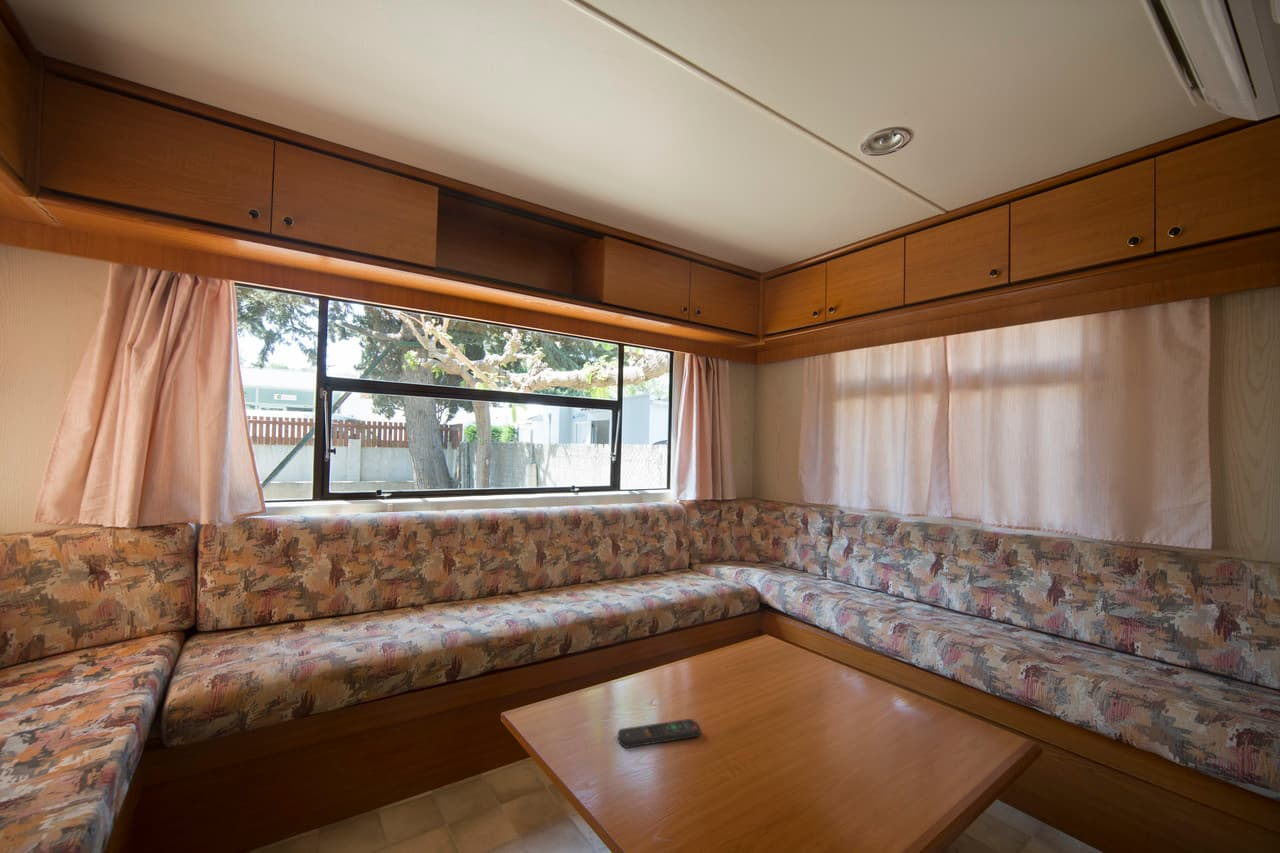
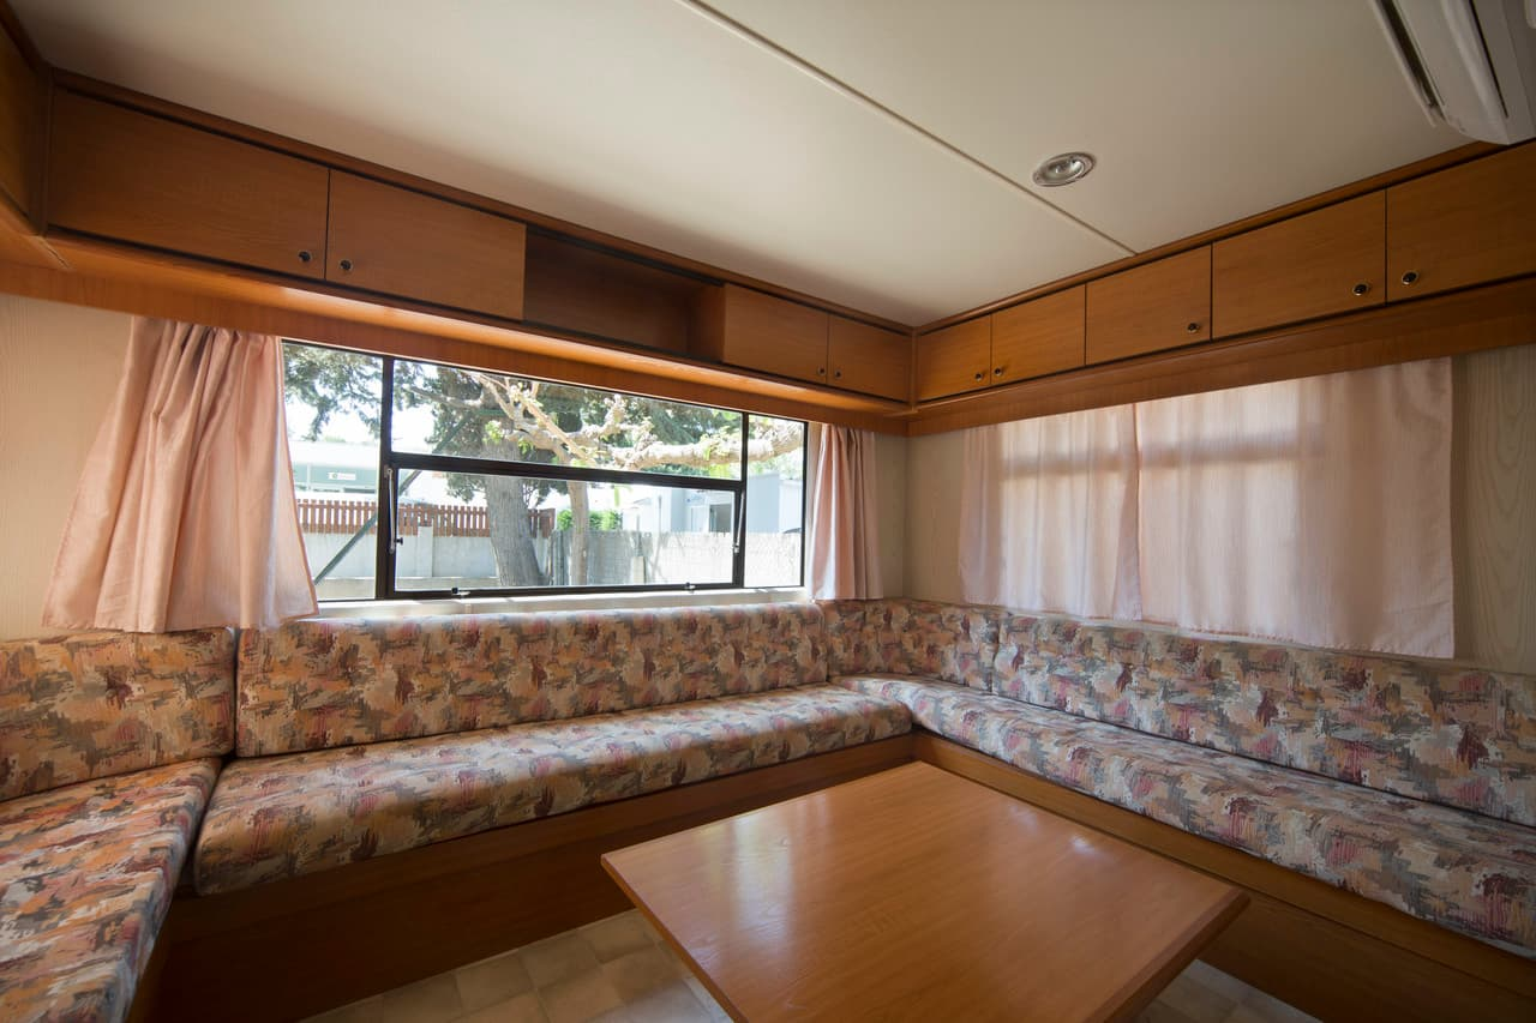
- remote control (659, 732)
